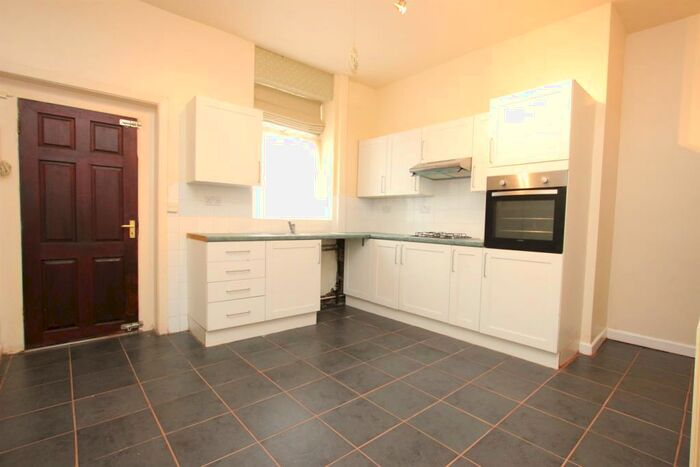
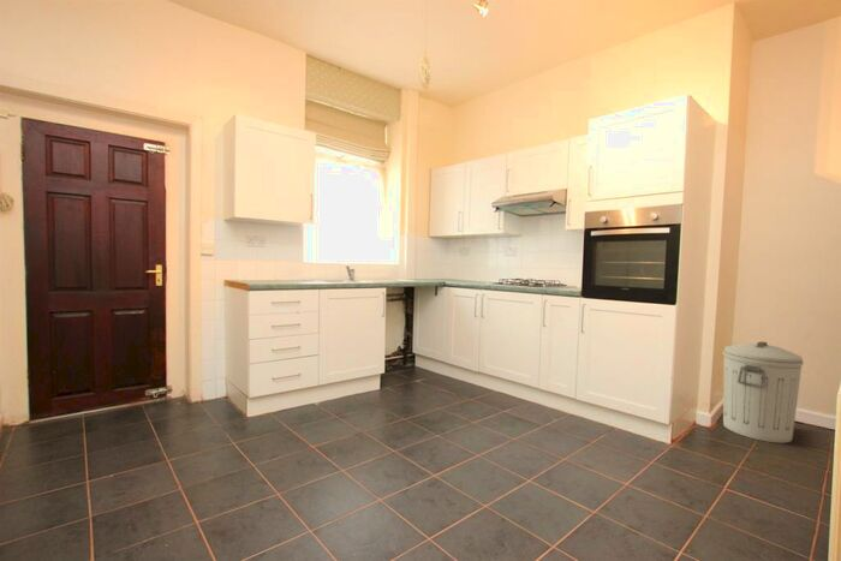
+ trash can (758, 387)
